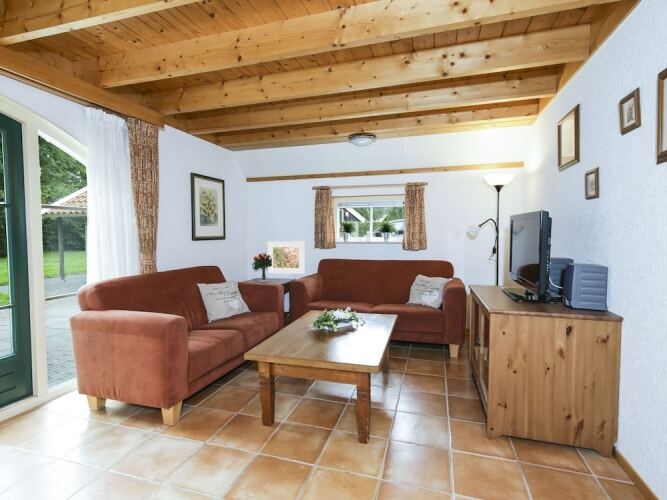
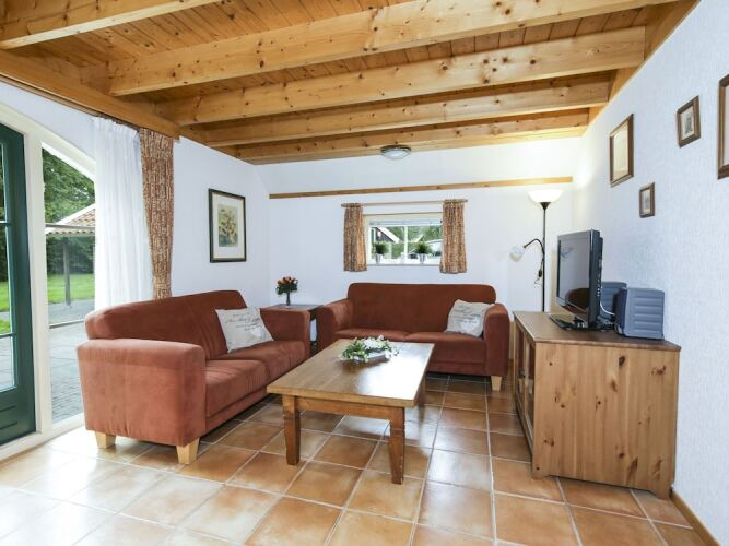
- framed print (286, 257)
